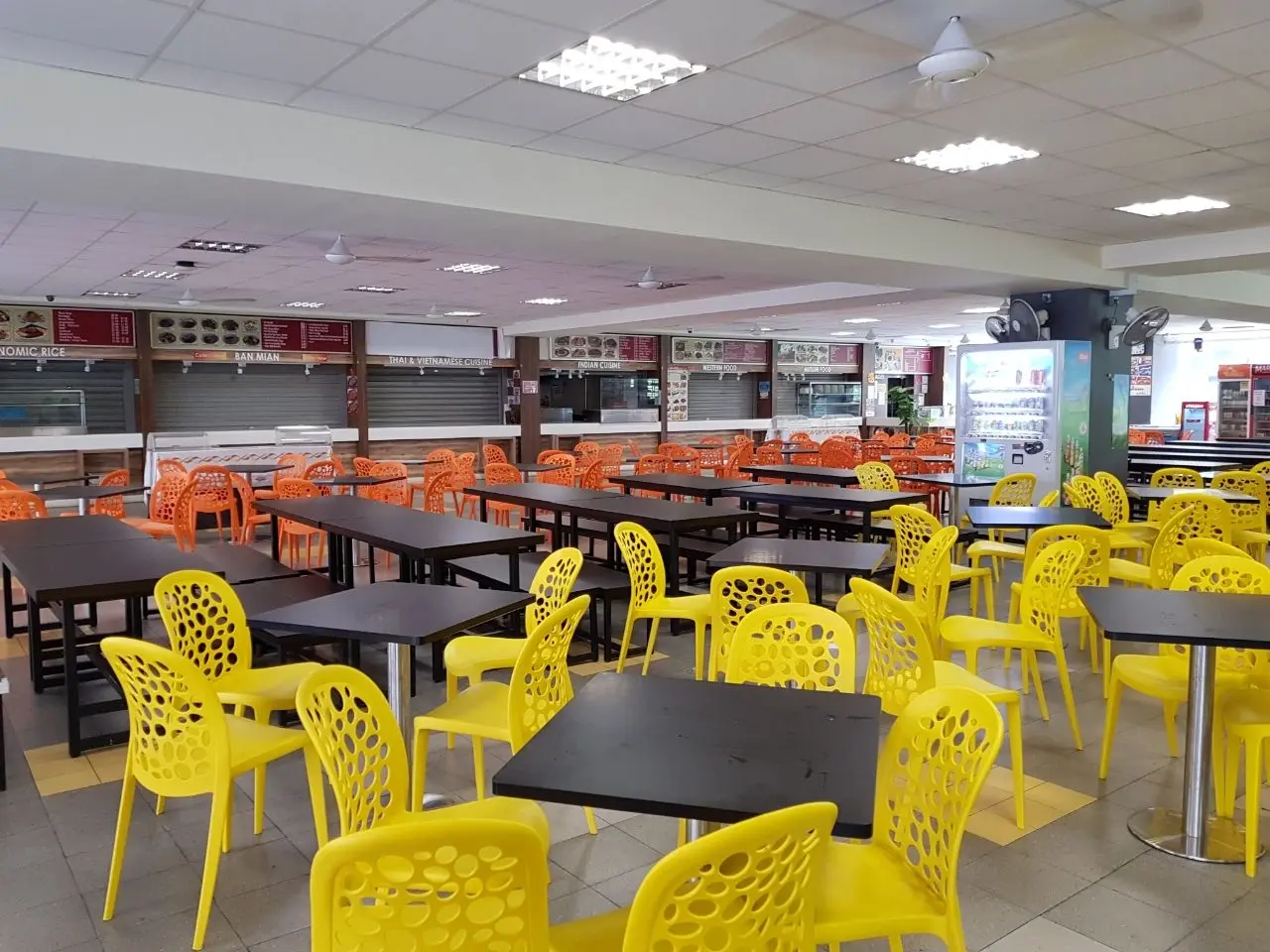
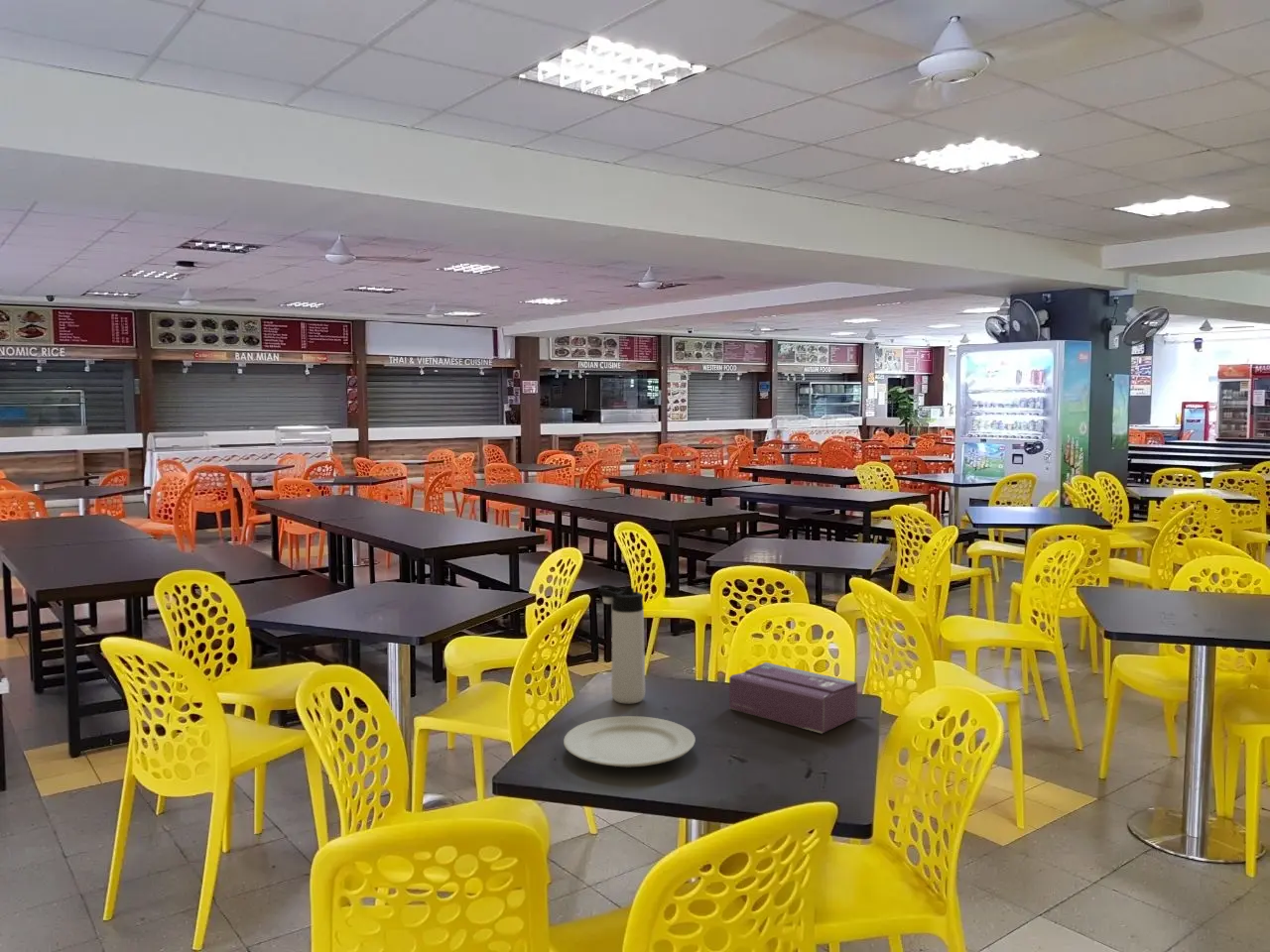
+ thermos bottle (621, 643)
+ tissue box (792, 695)
+ chinaware (629, 744)
